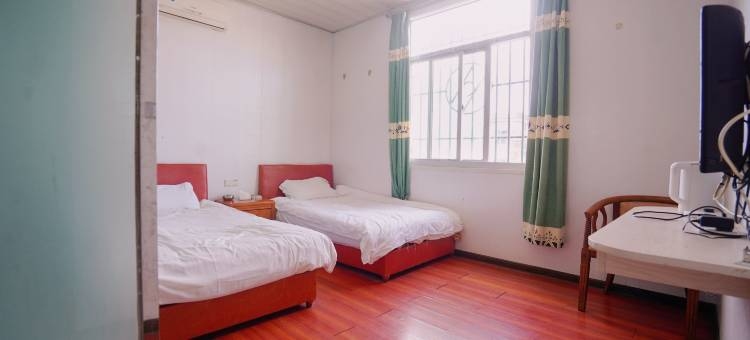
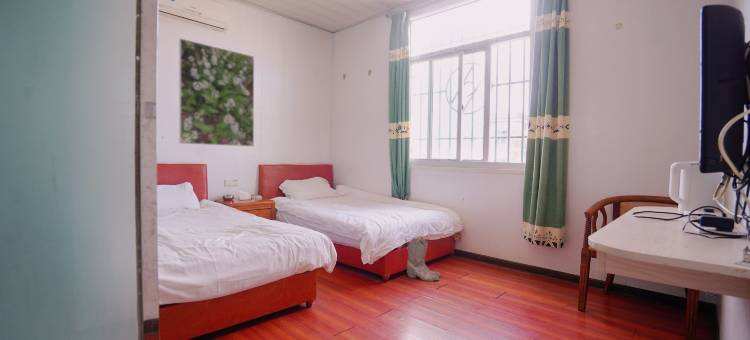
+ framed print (219, 96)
+ boots (424, 256)
